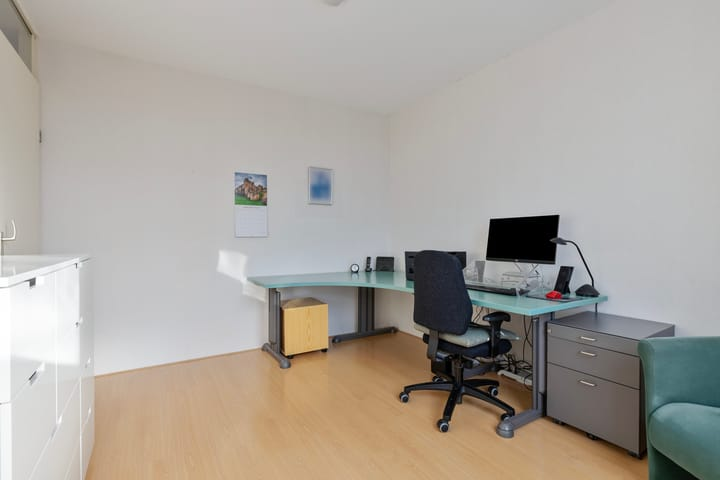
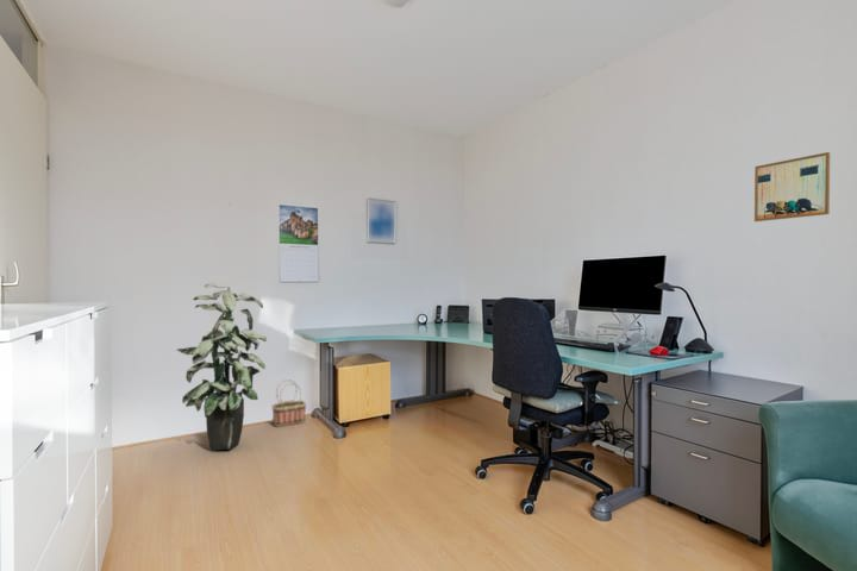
+ wall art (789, 188)
+ indoor plant (223, 364)
+ basket (288, 402)
